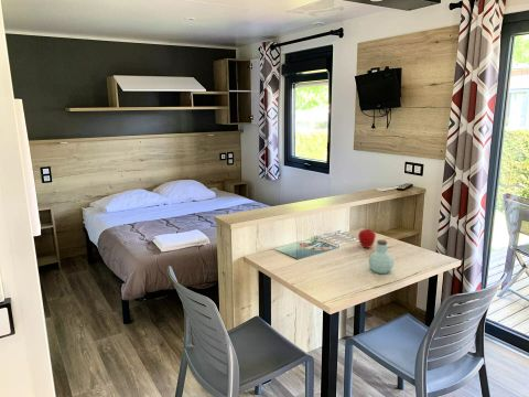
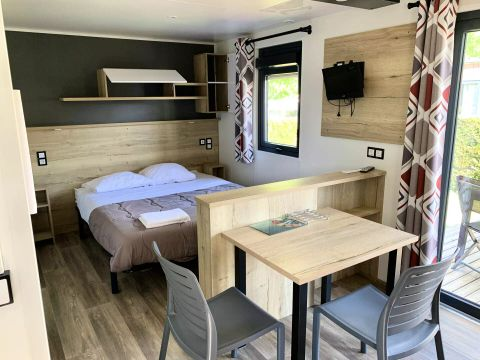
- jar (381, 256)
- apple (366, 237)
